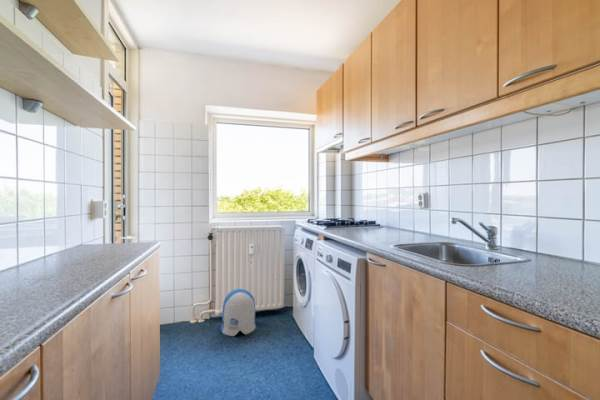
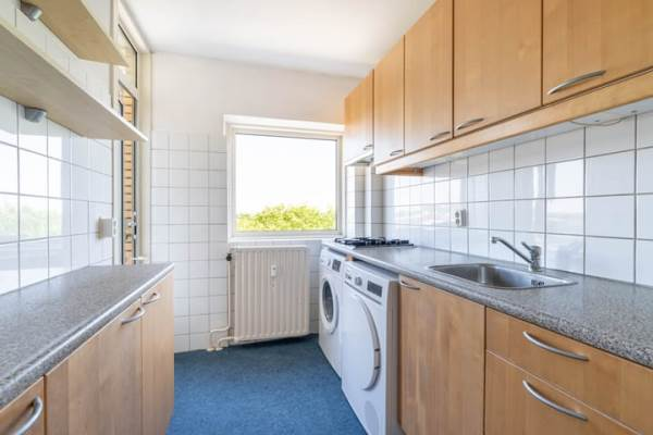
- sun visor (238, 308)
